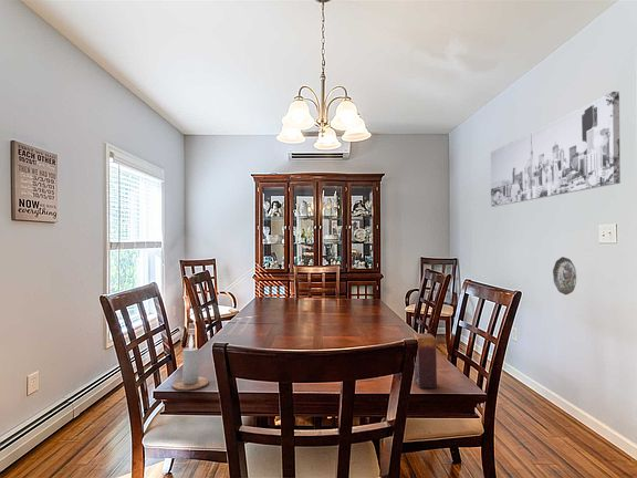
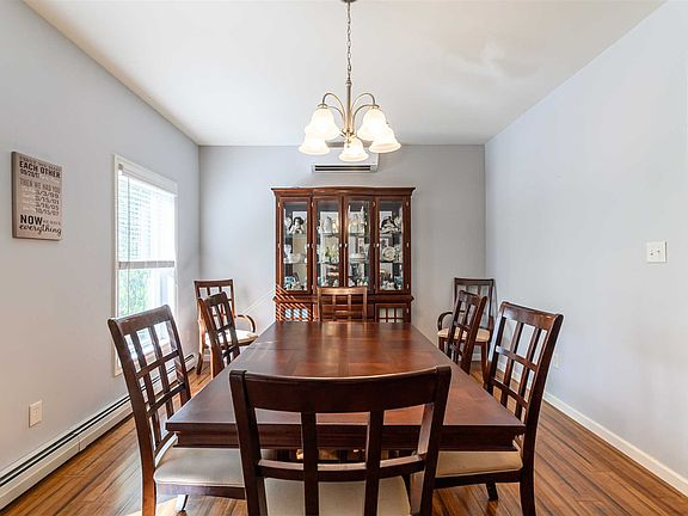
- candle (190, 358)
- decorative plate (565, 276)
- wall art (539, 164)
- candle (425, 360)
